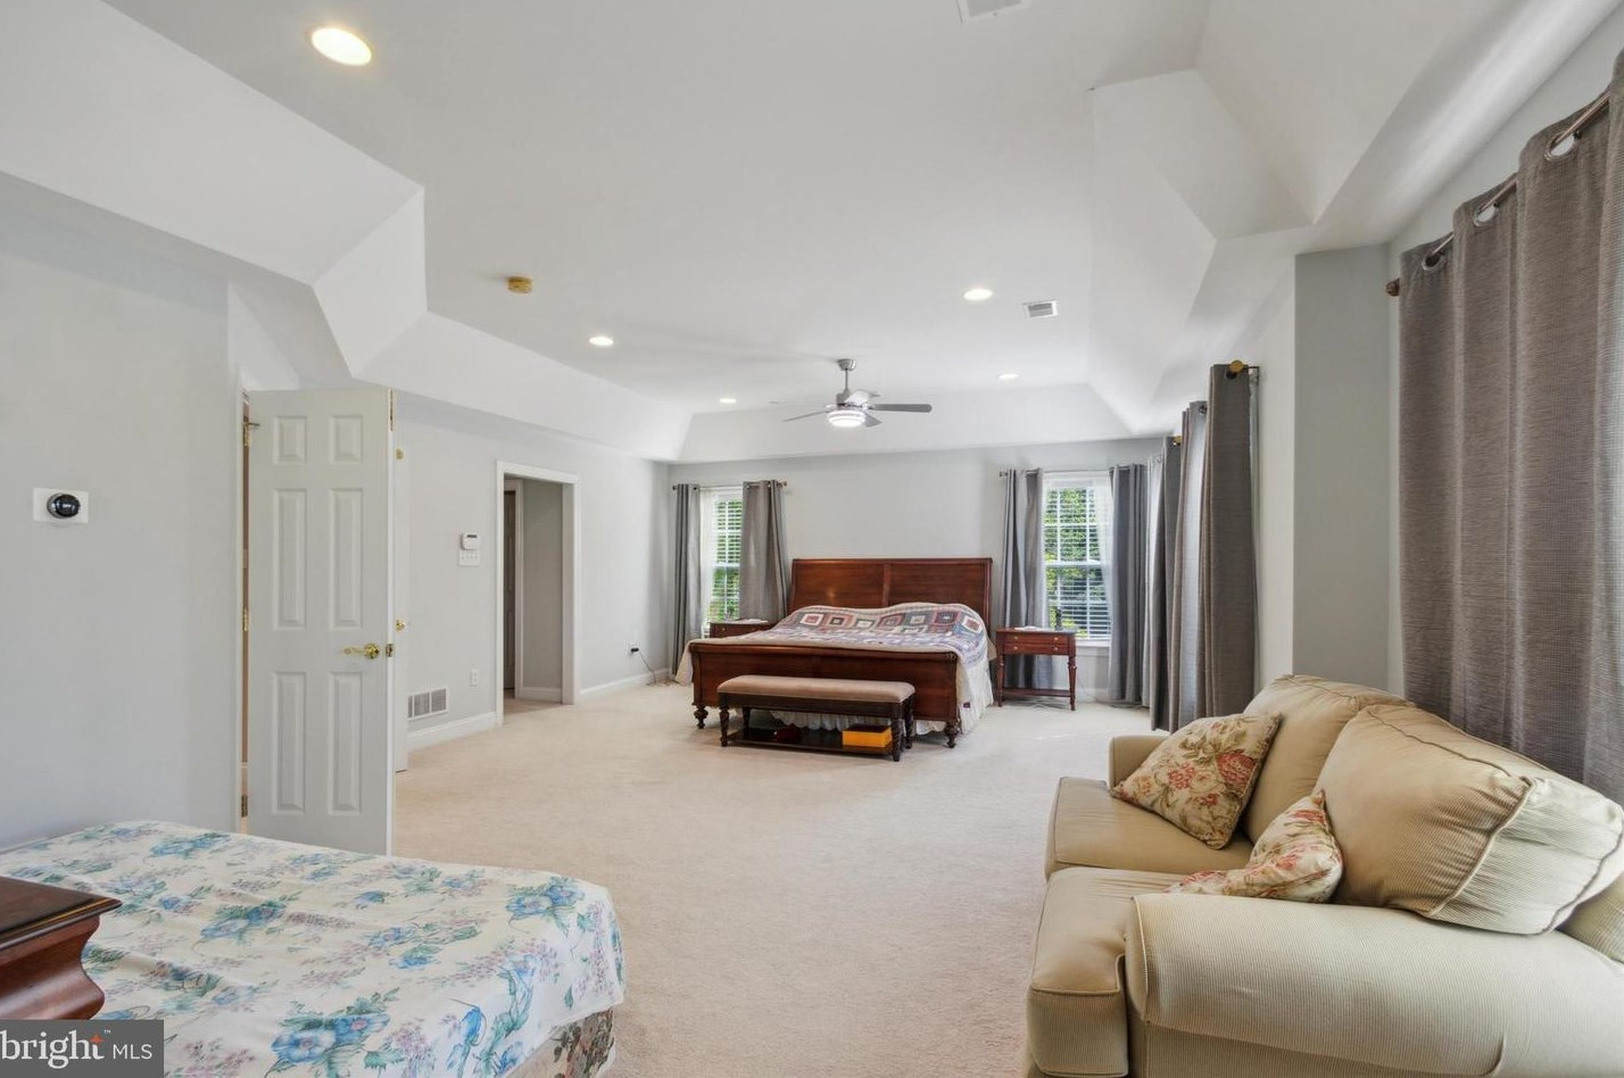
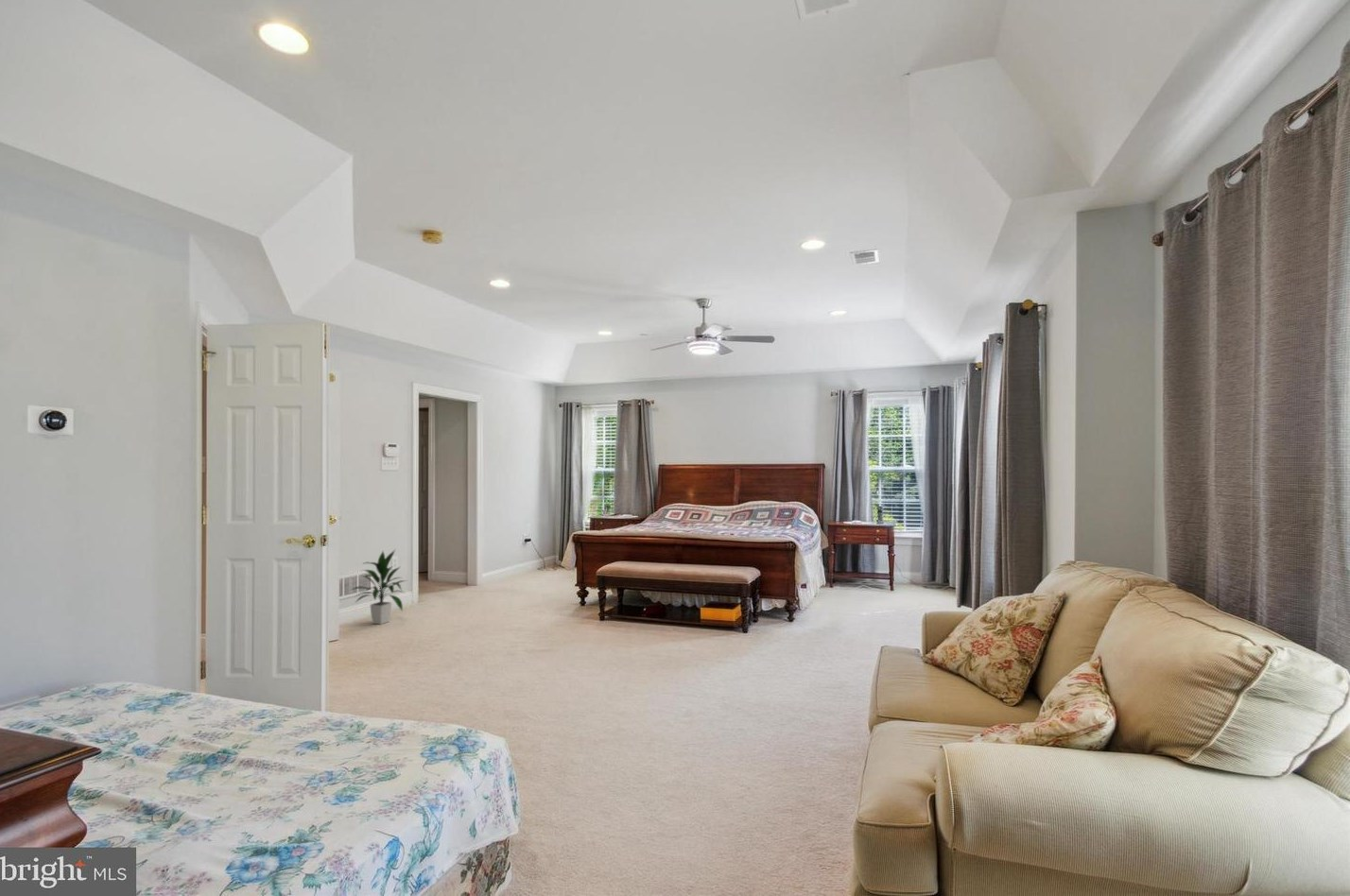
+ indoor plant (381, 587)
